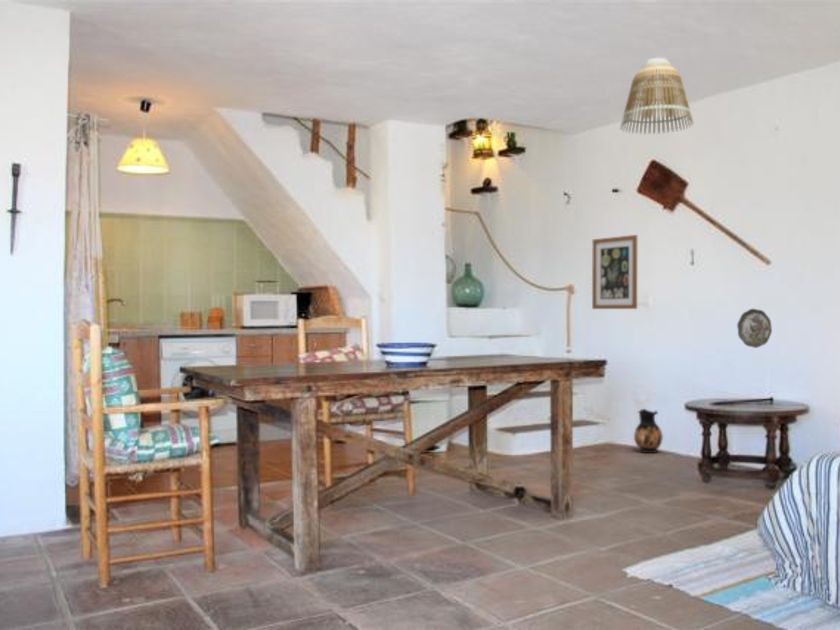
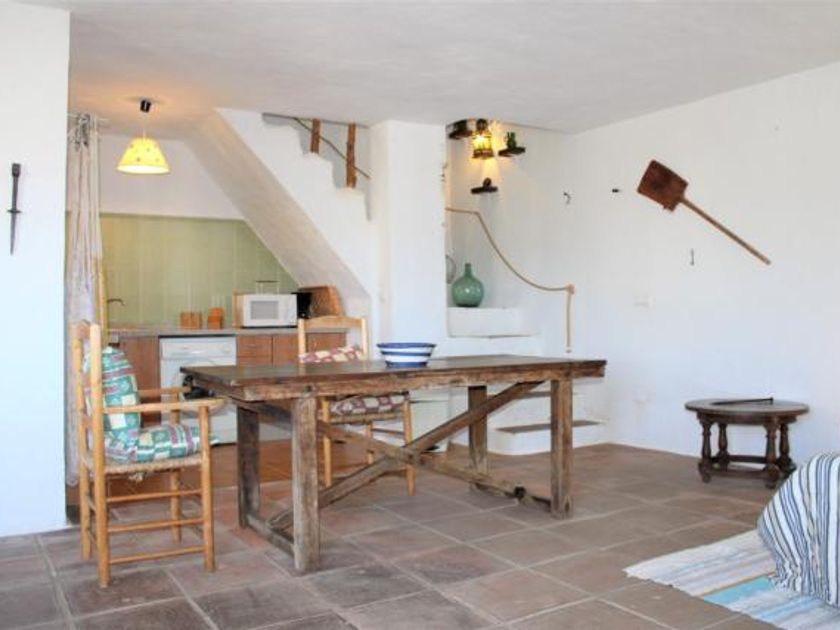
- decorative plate (755, 328)
- lamp shade (655, 93)
- wall art (614, 273)
- ceramic jug (647, 430)
